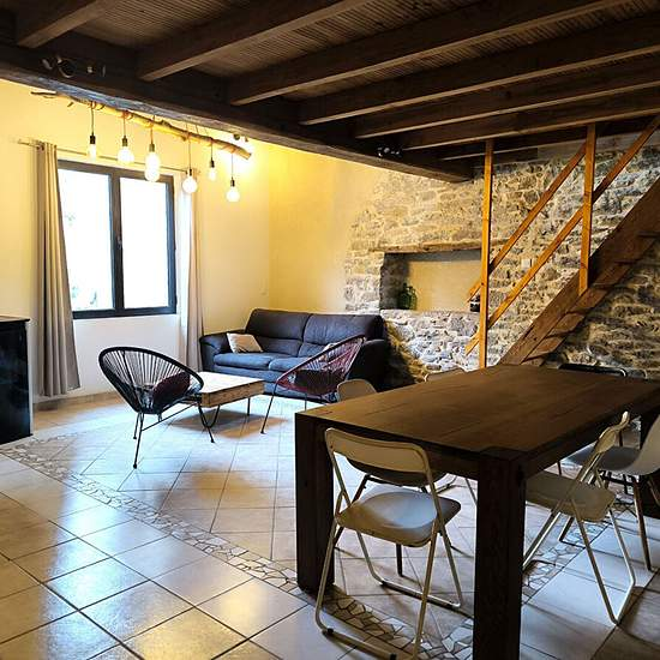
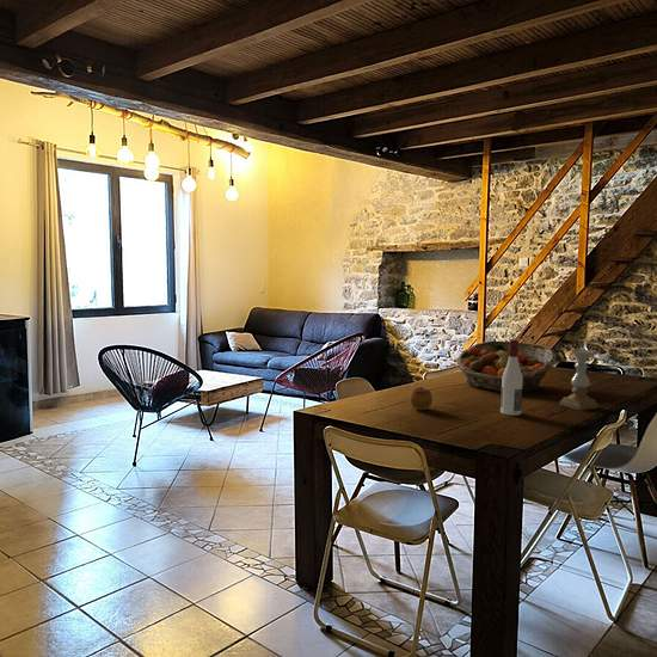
+ fruit basket (504, 366)
+ candle holder (579, 379)
+ alcohol (511, 376)
+ apple (420, 397)
